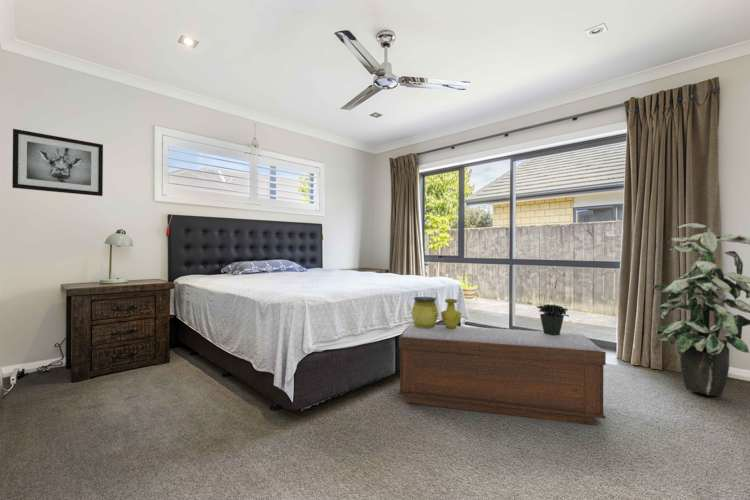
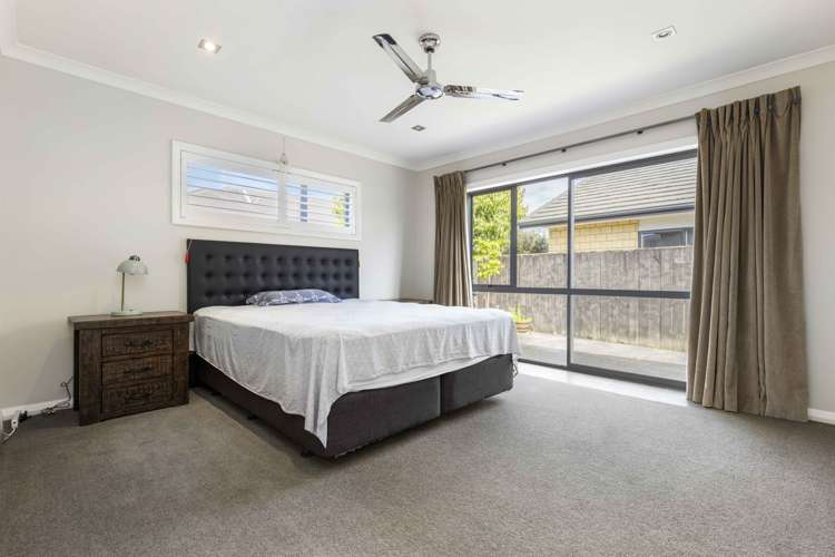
- decorative vase (436, 312)
- bench (492, 366)
- potted plant (552, 306)
- indoor plant (700, 306)
- wall art (60, 164)
